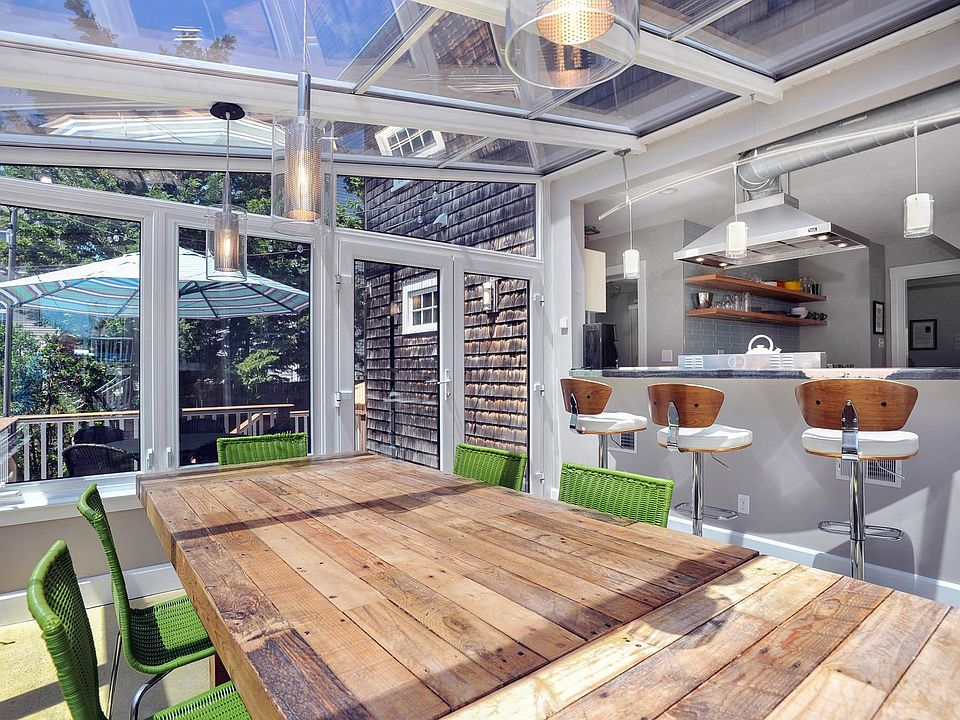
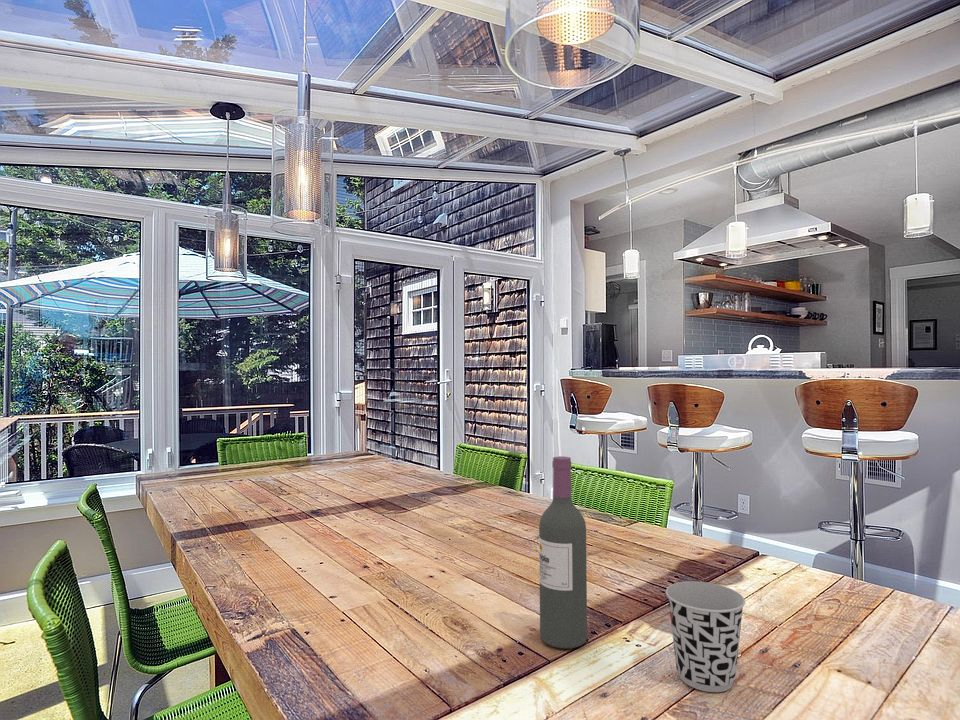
+ cup (705, 636)
+ wine bottle (562, 548)
